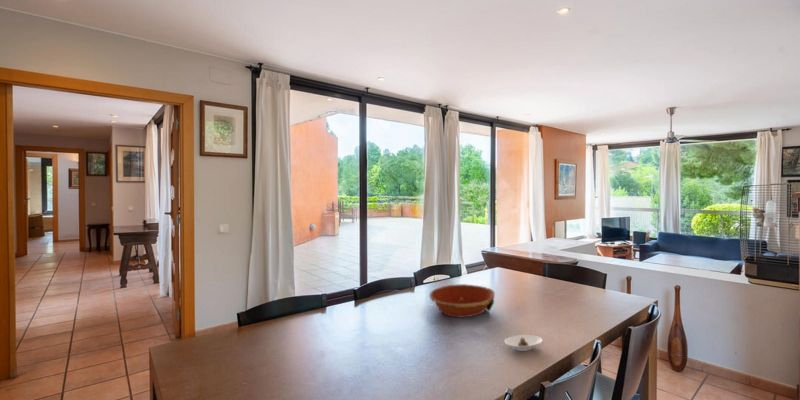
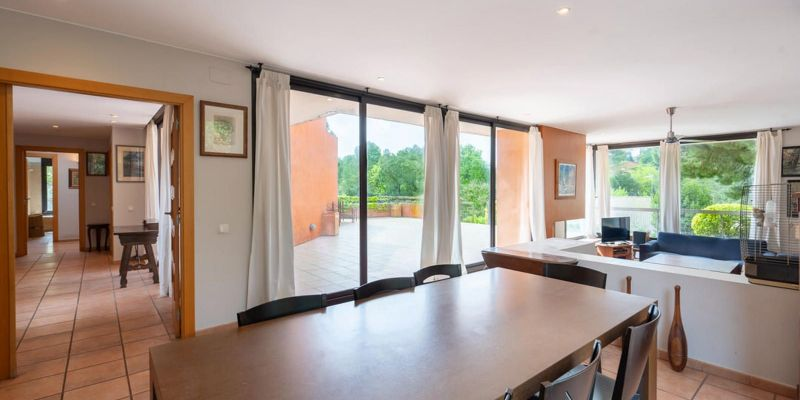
- bowl (461, 301)
- saucer (523, 343)
